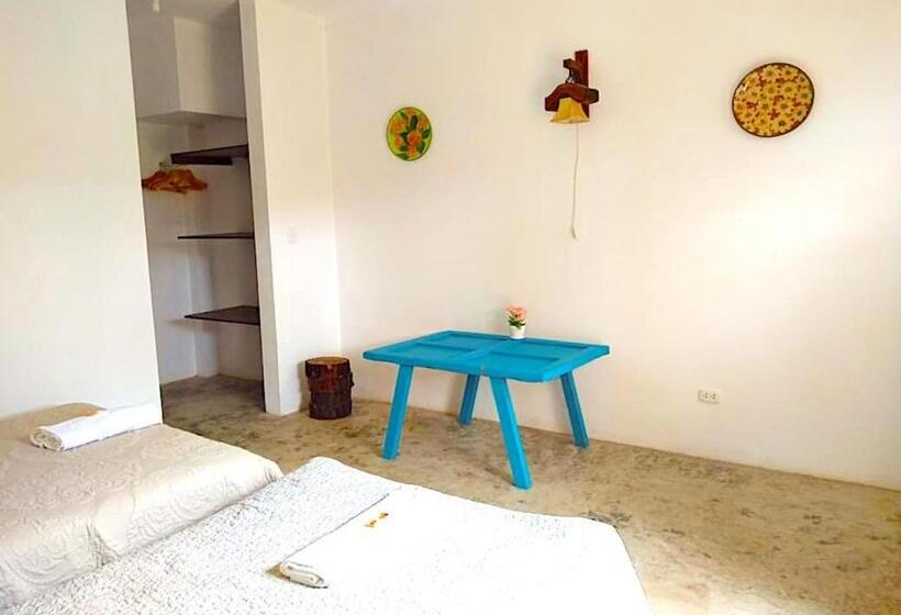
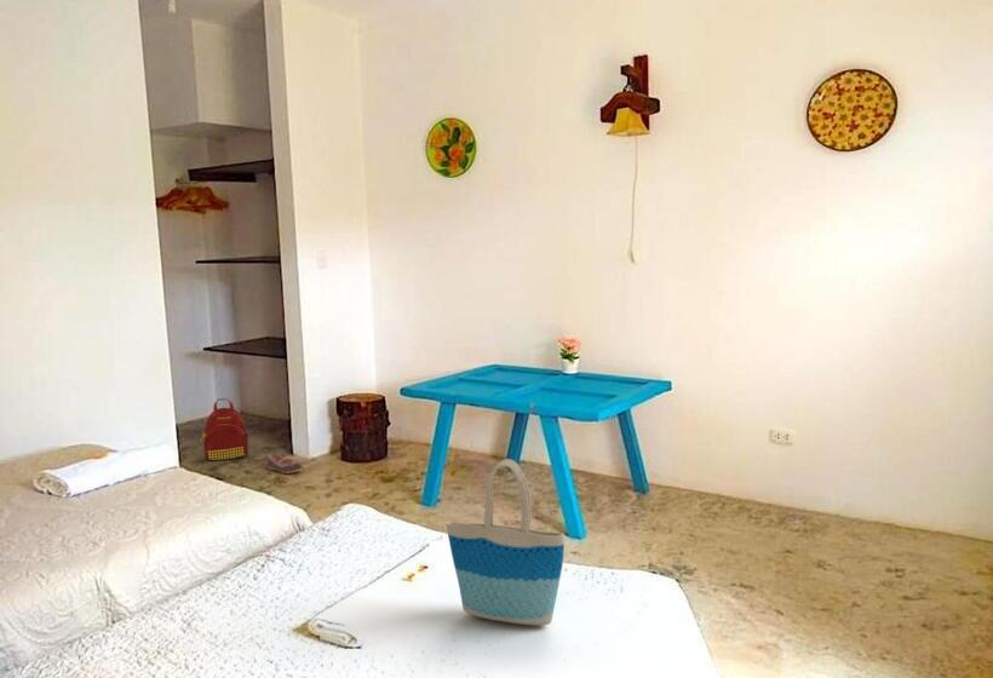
+ shoe (283, 462)
+ tote bag (504, 540)
+ backpack (223, 429)
